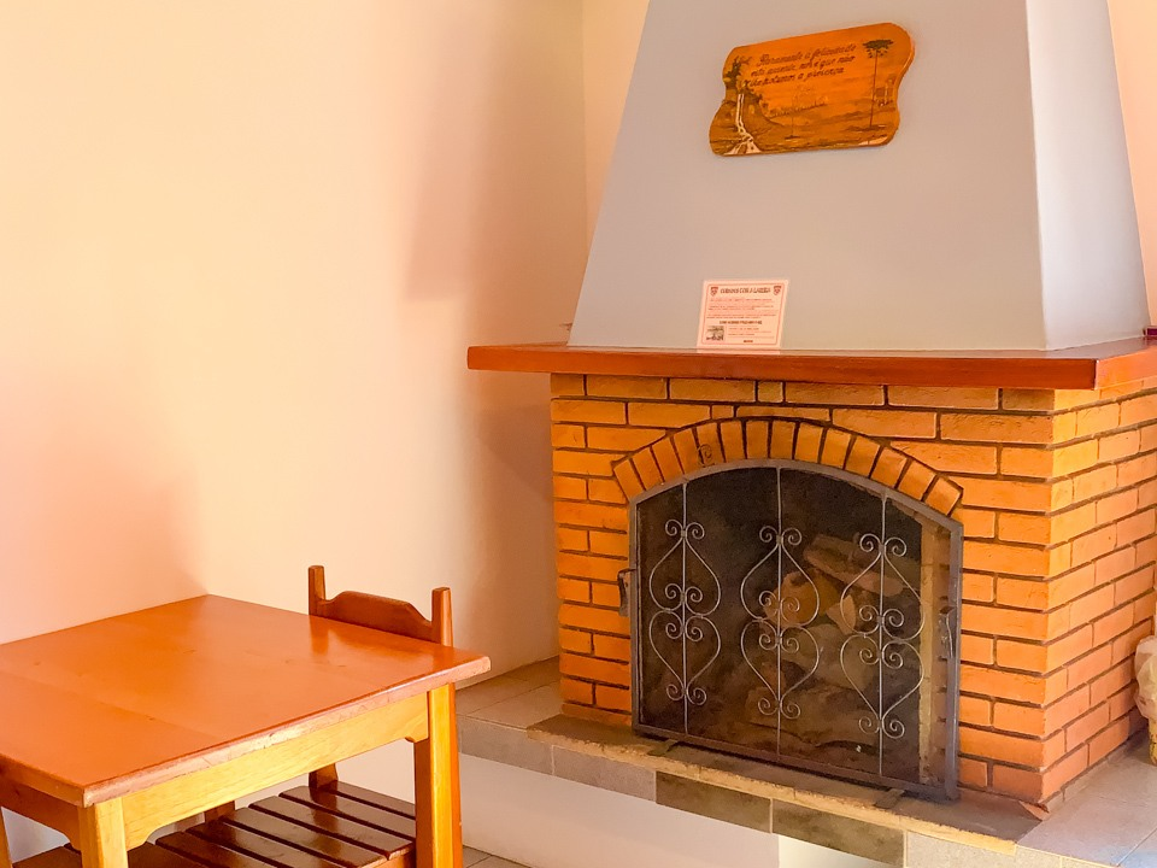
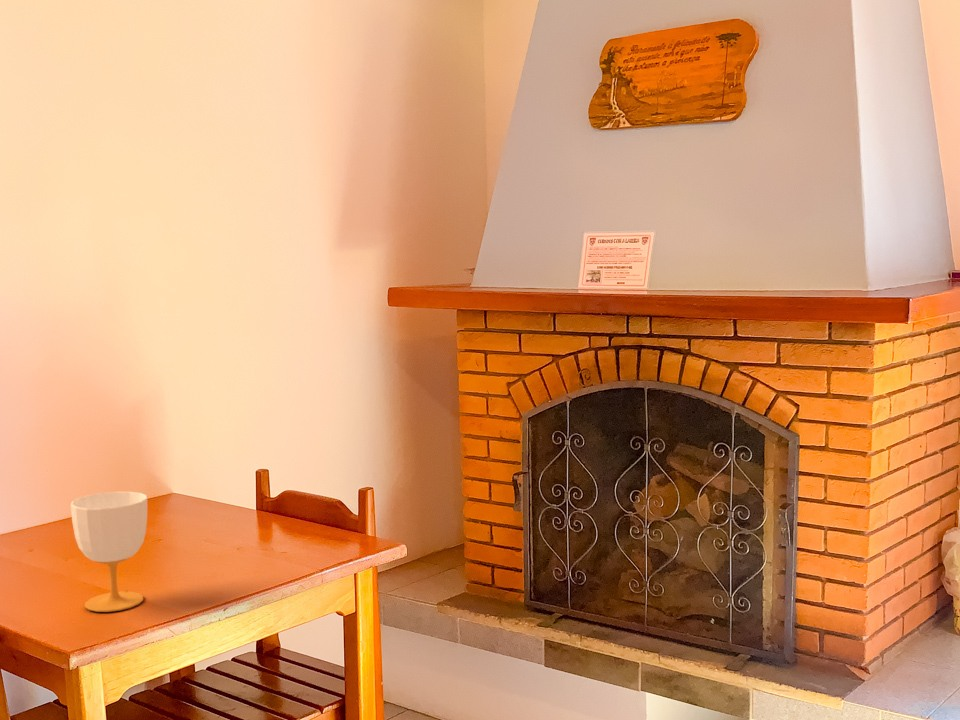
+ cup (112, 551)
